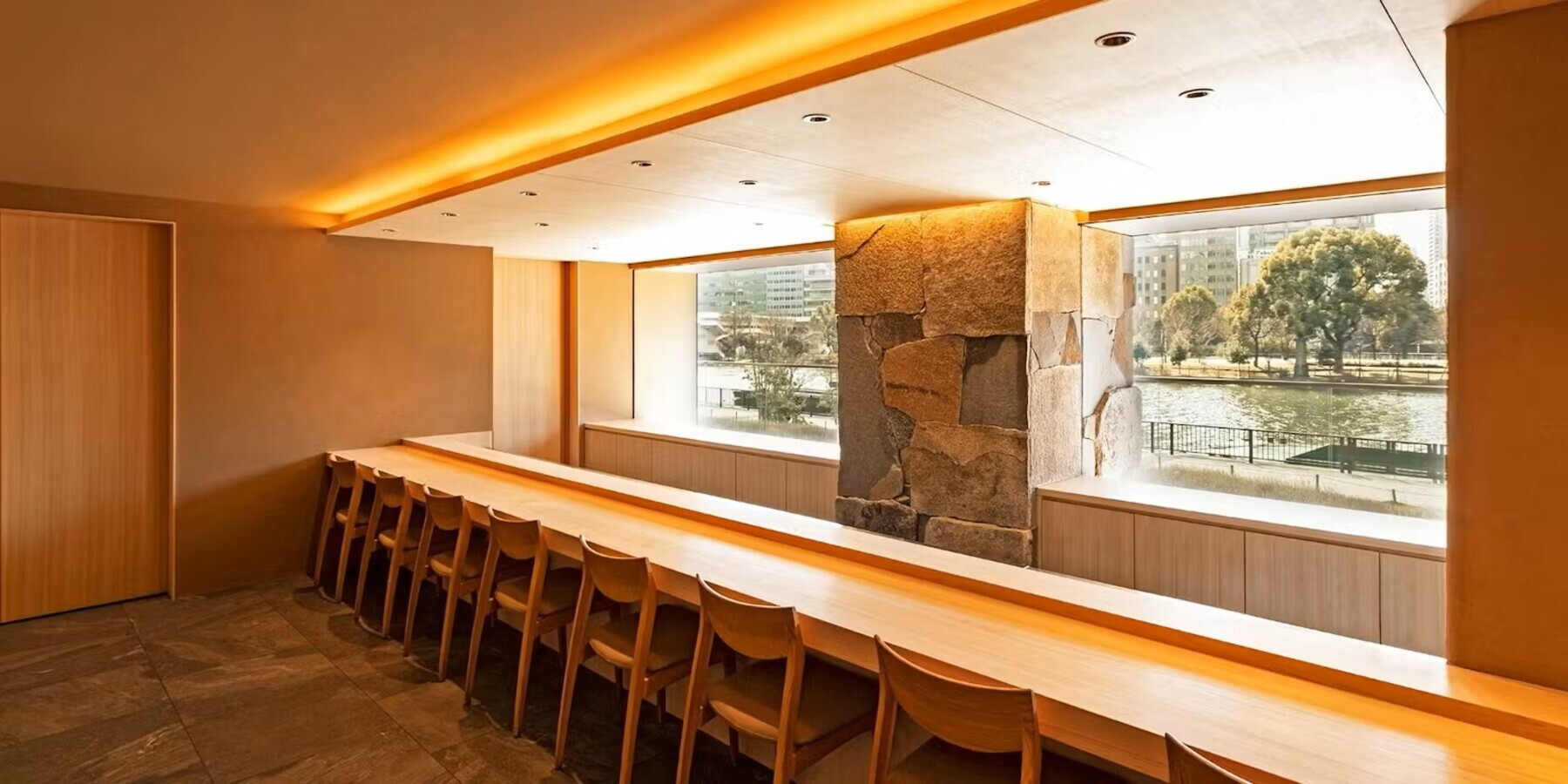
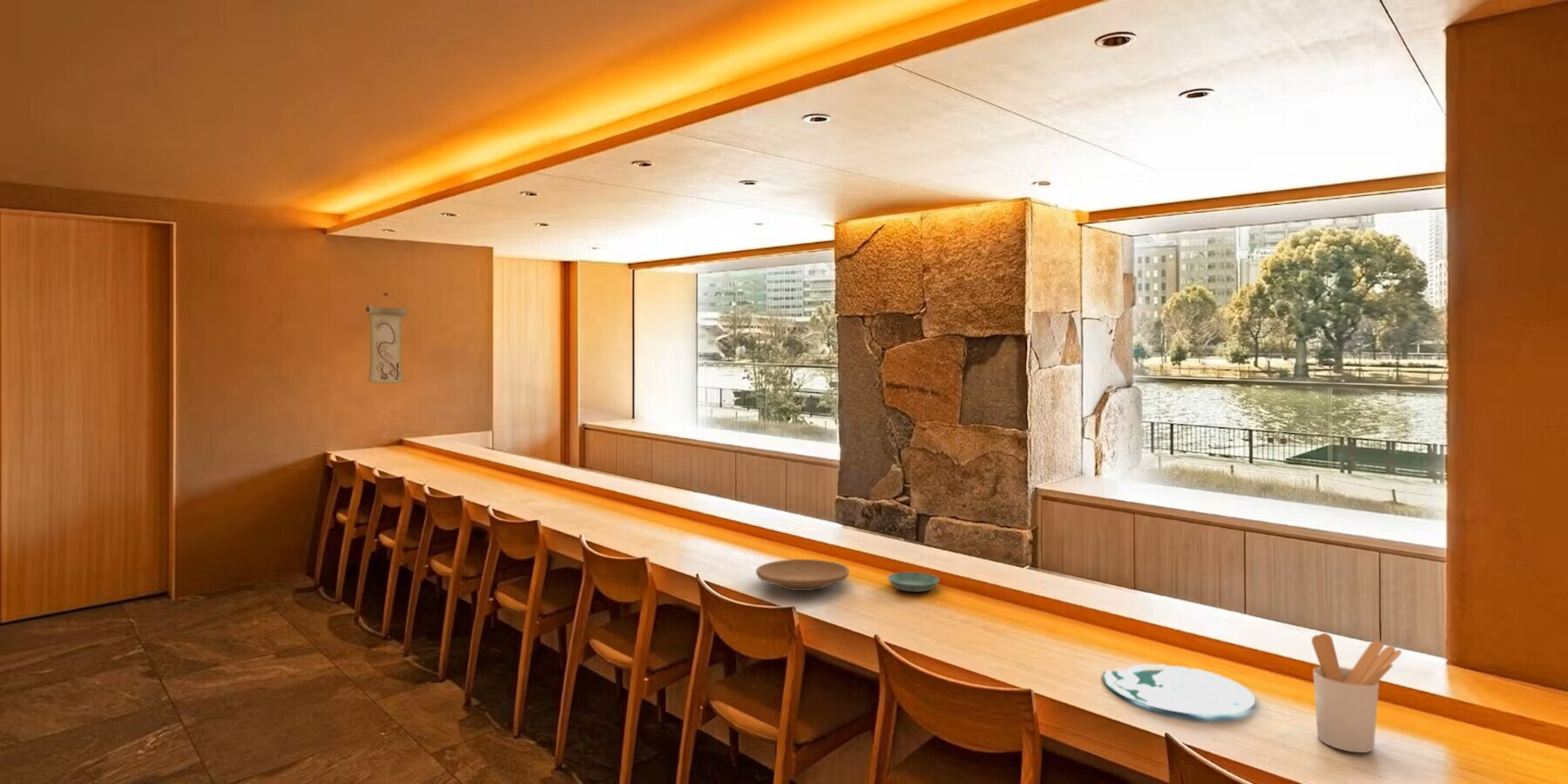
+ wall scroll (387, 337)
+ plate (1175, 680)
+ plate (802, 577)
+ utensil holder (1357, 691)
+ saucer (913, 582)
